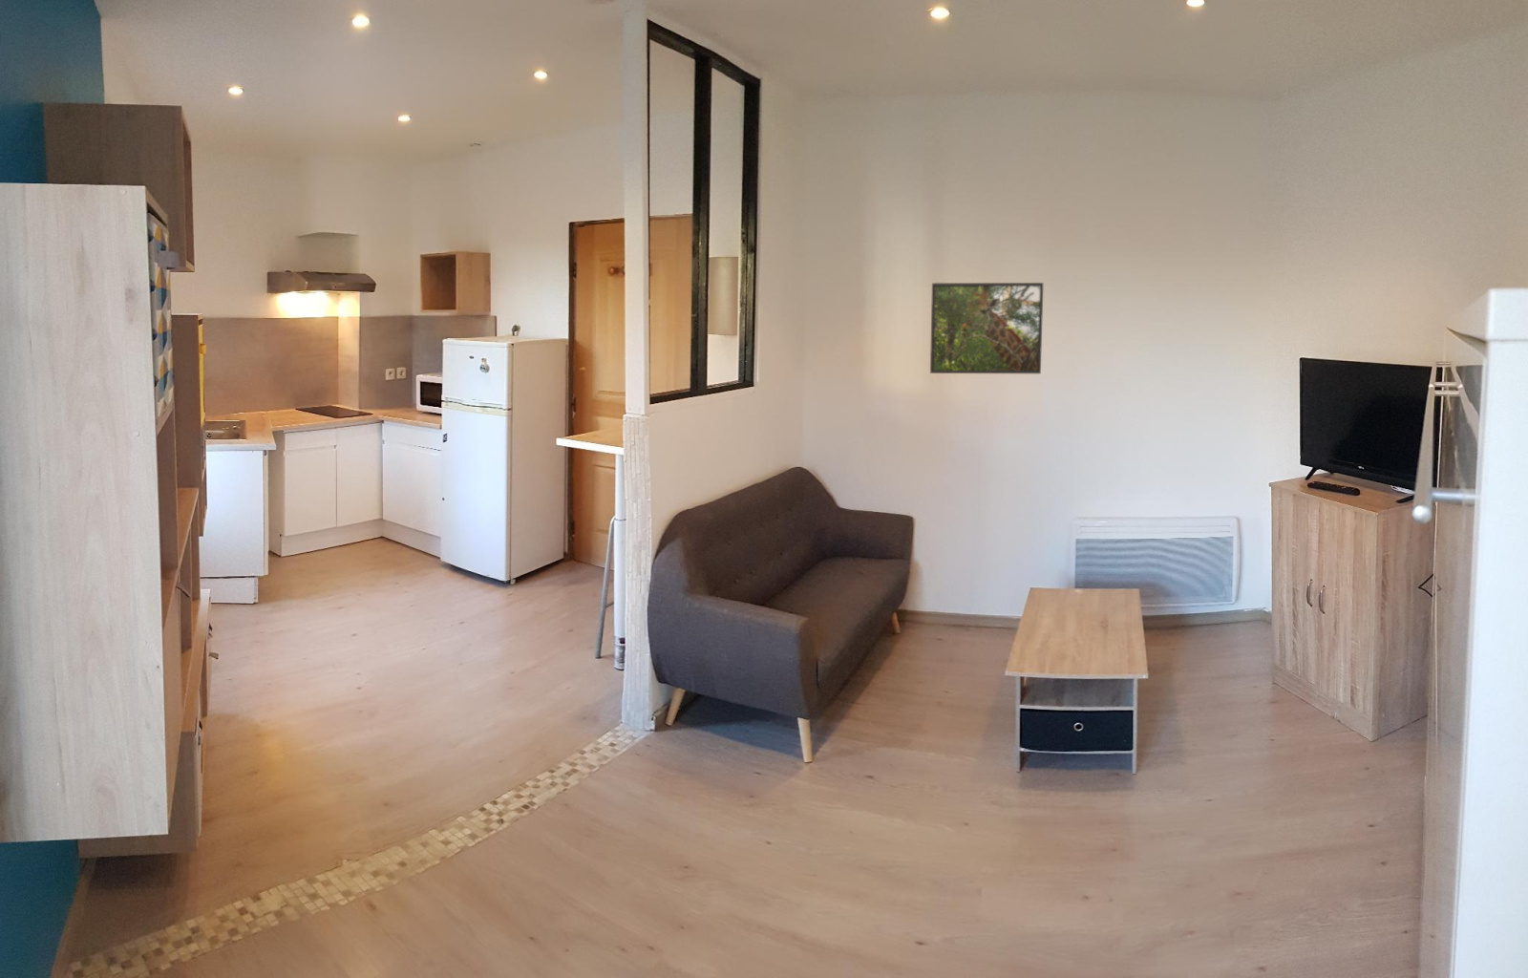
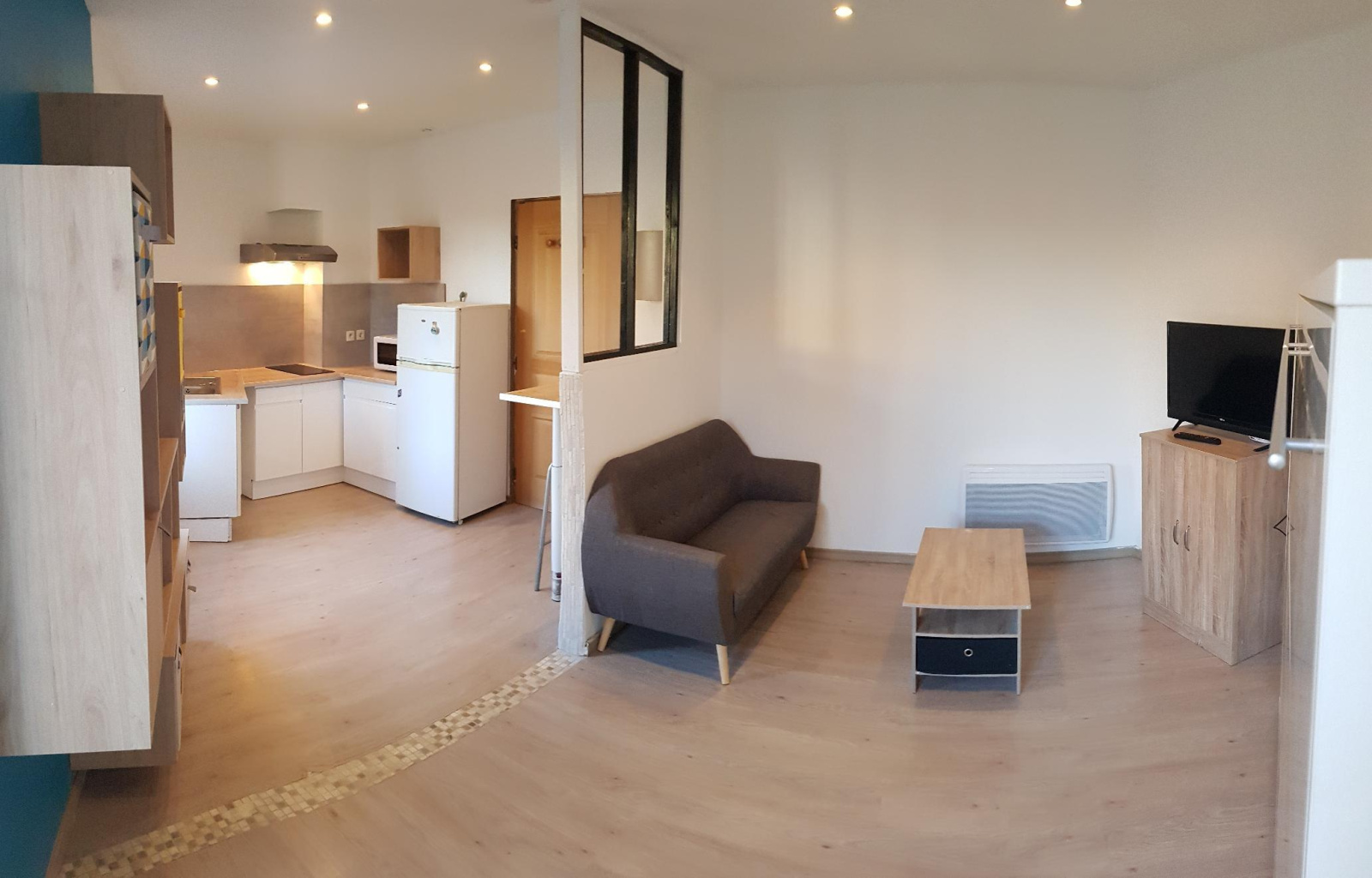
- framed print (986, 327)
